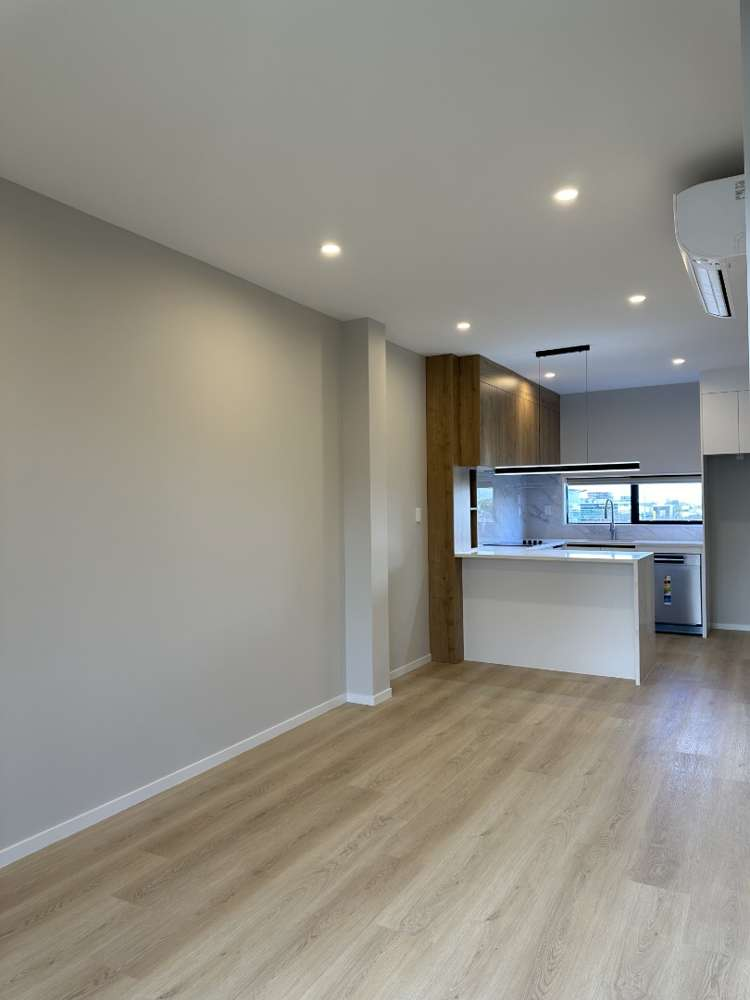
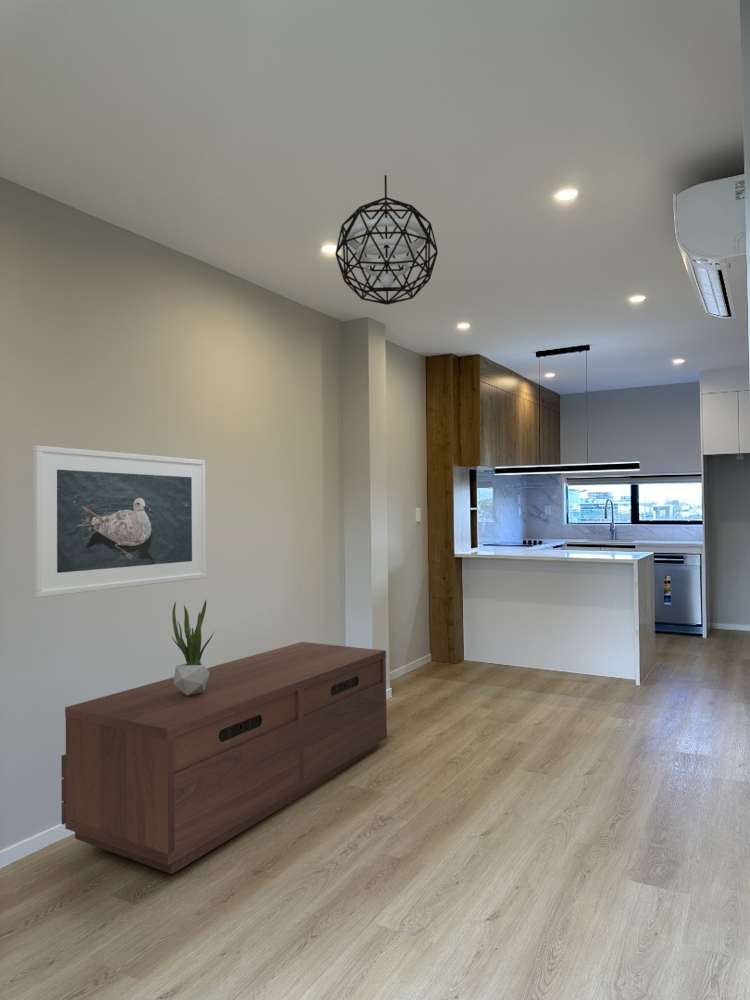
+ pendant light (386, 239)
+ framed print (130, 520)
+ potted plant (190, 646)
+ tv stand (249, 730)
